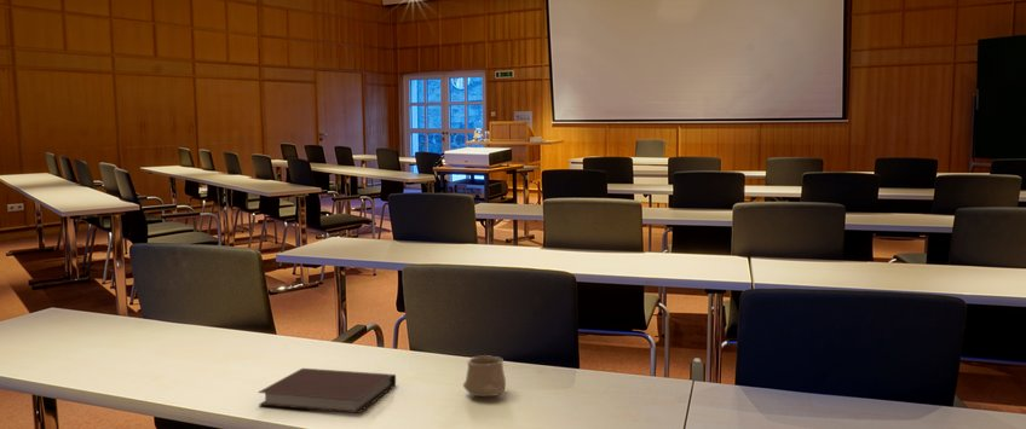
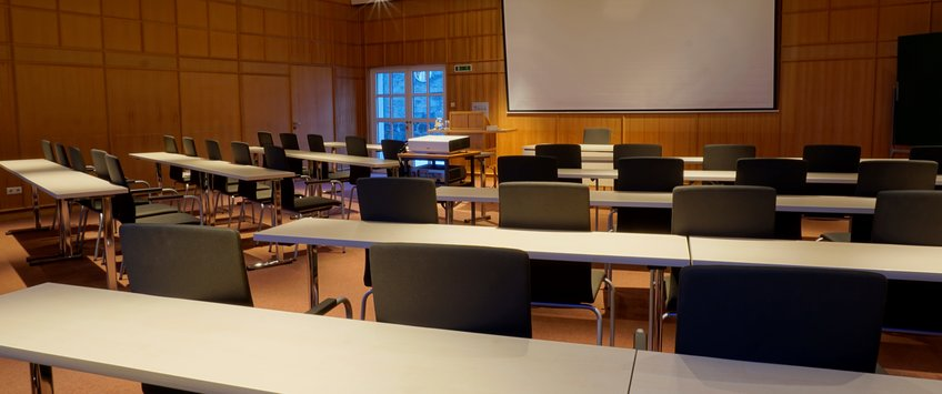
- cup (485, 377)
- notebook (329, 388)
